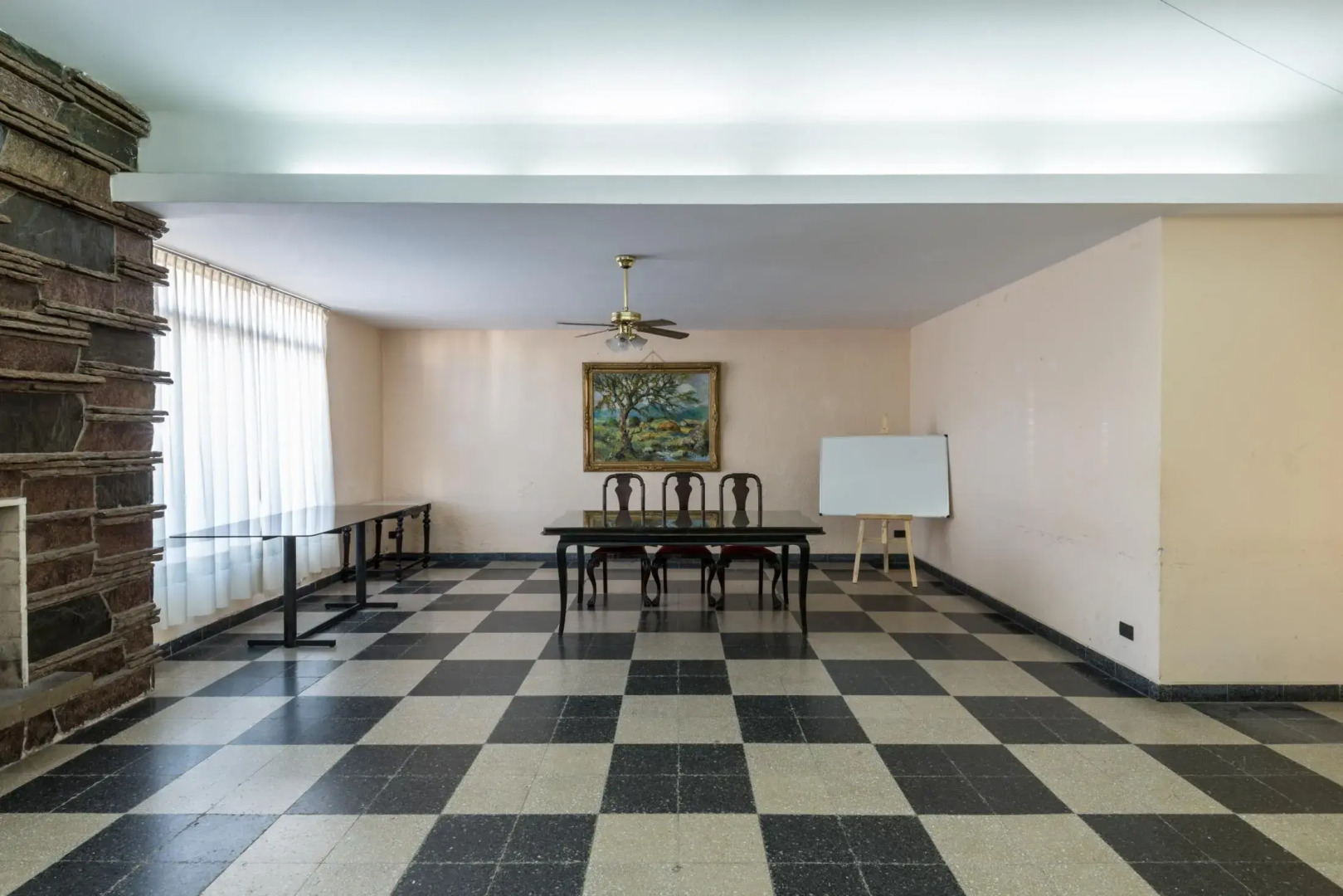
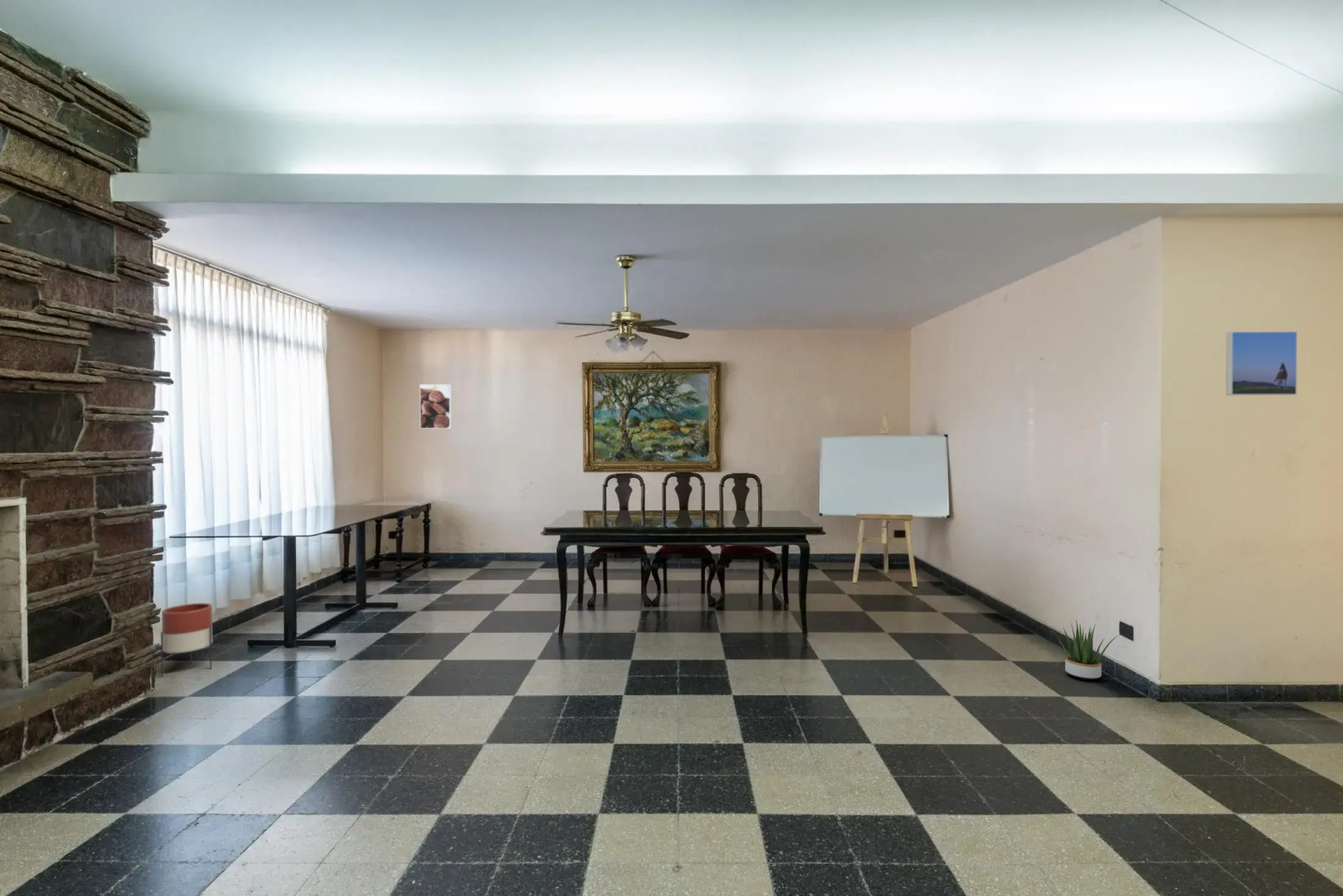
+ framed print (436, 407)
+ potted plant (1083, 650)
+ planter (189, 638)
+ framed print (1261, 363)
